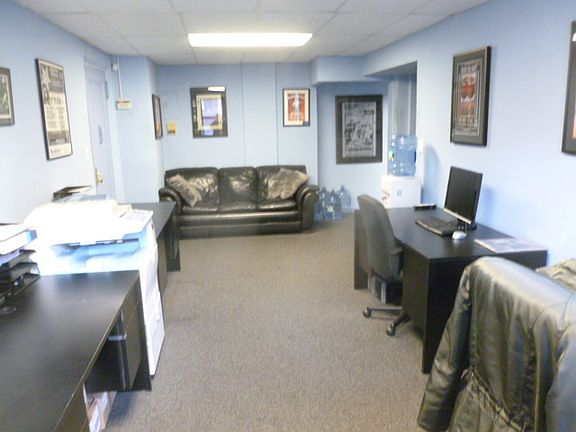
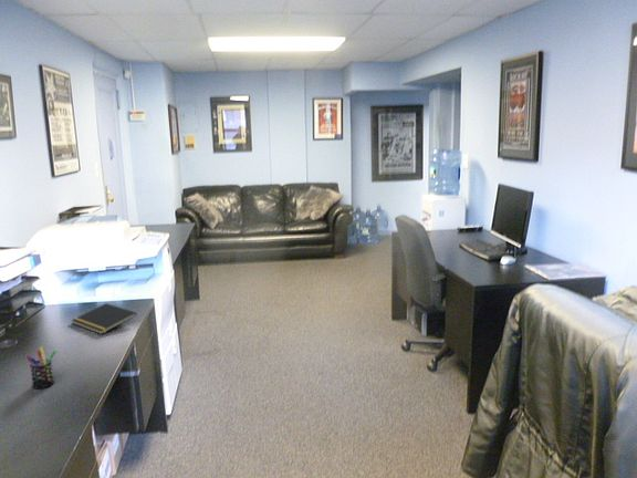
+ pen holder (43, 365)
+ notepad (103, 318)
